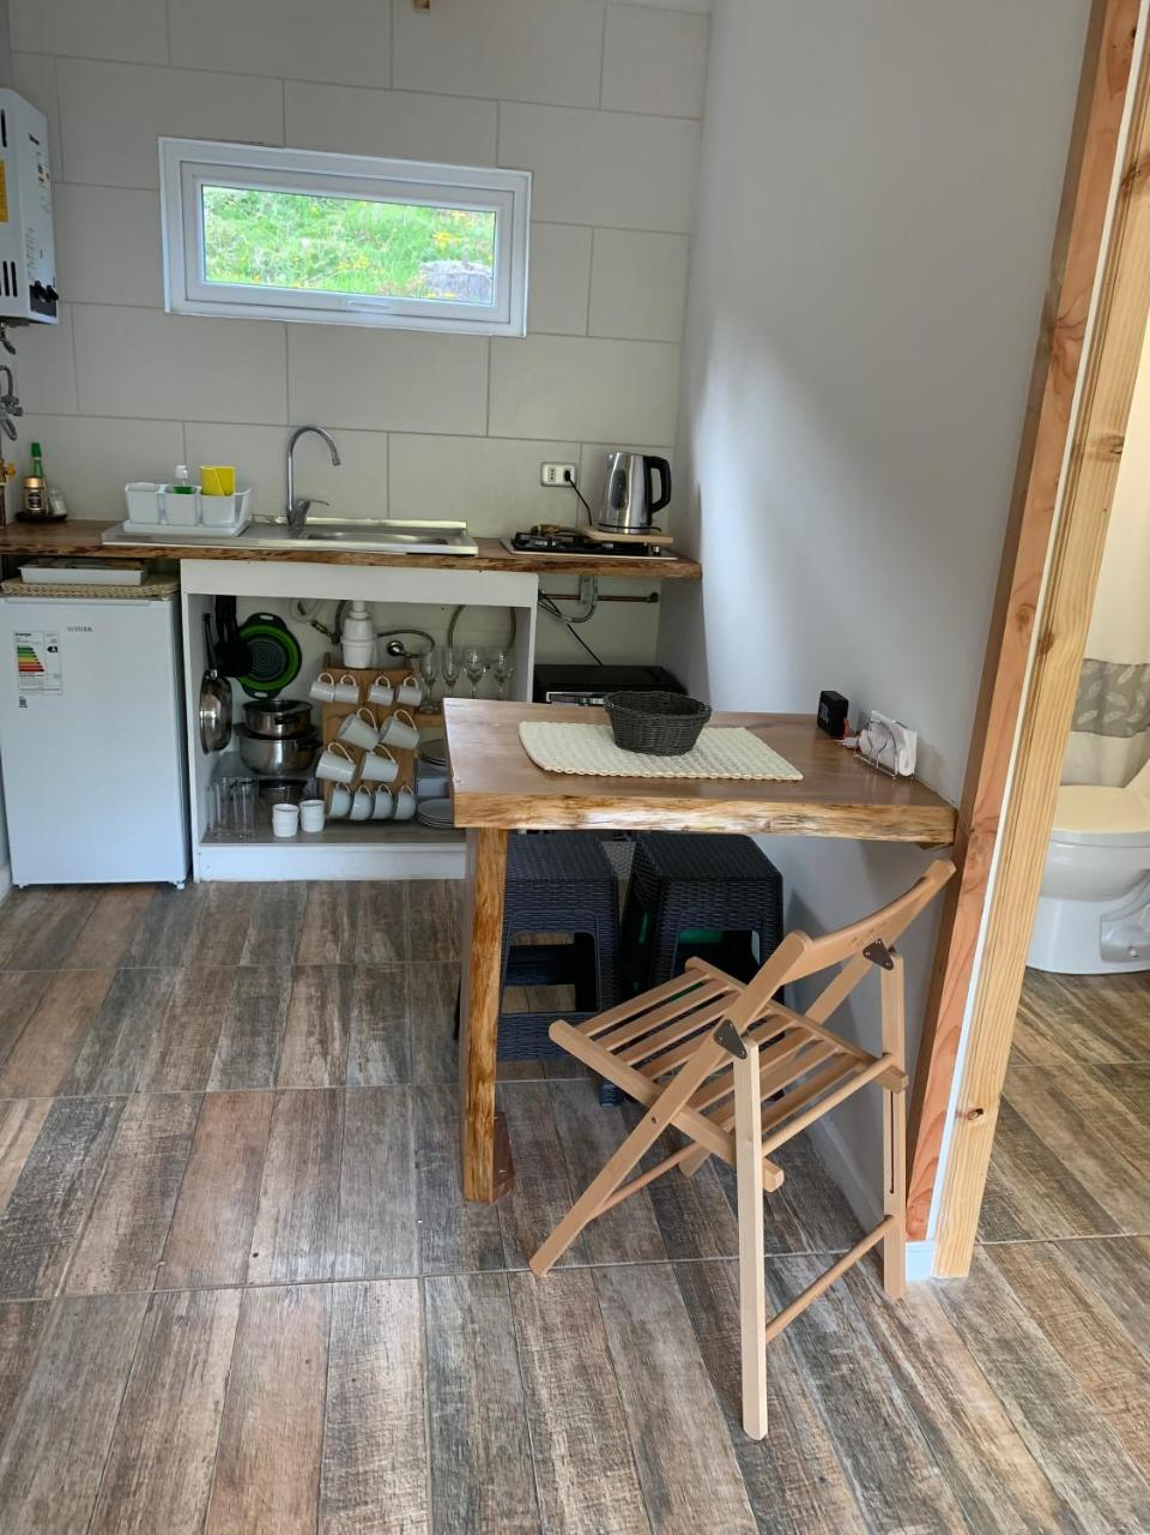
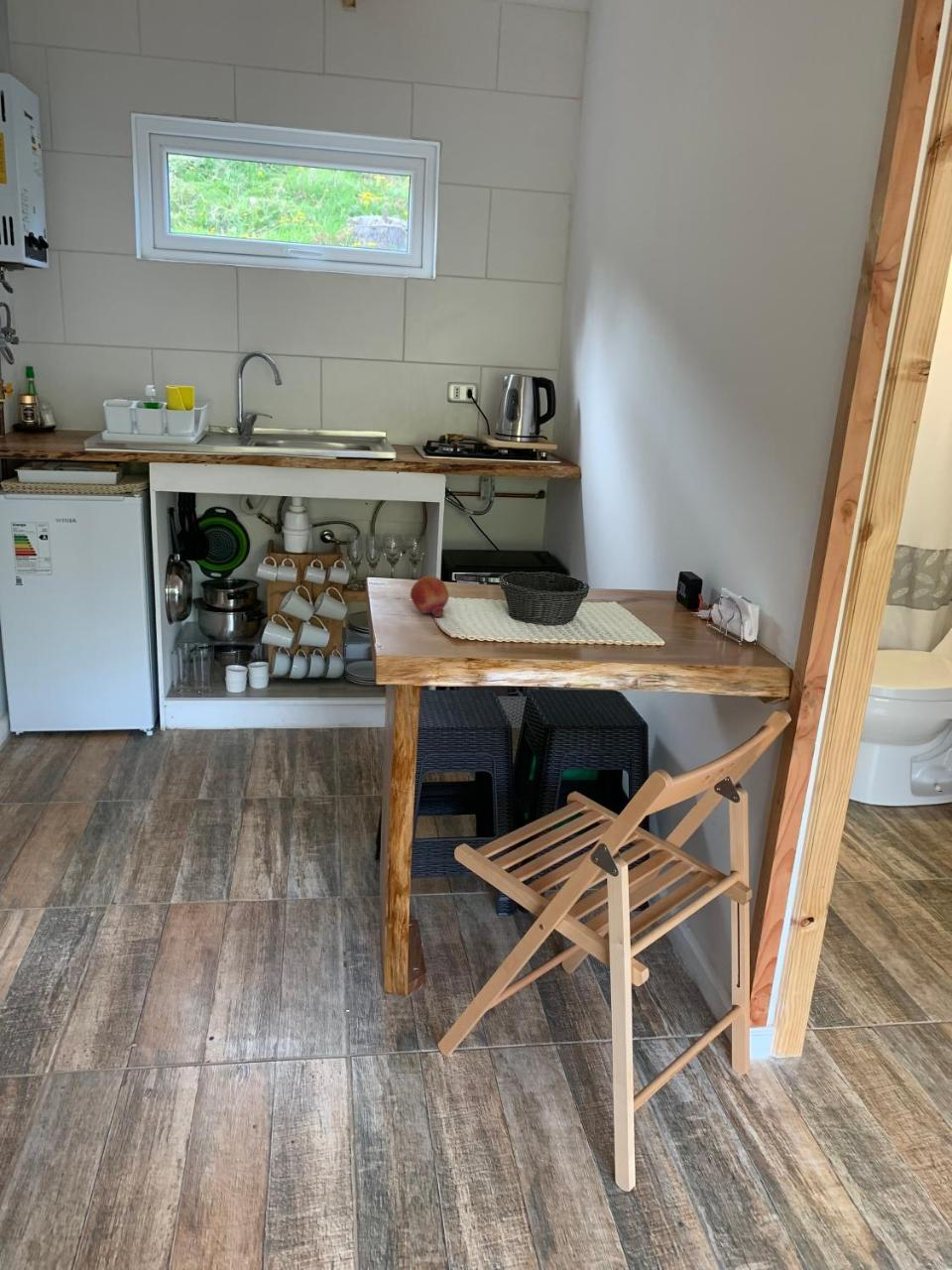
+ fruit (430, 594)
